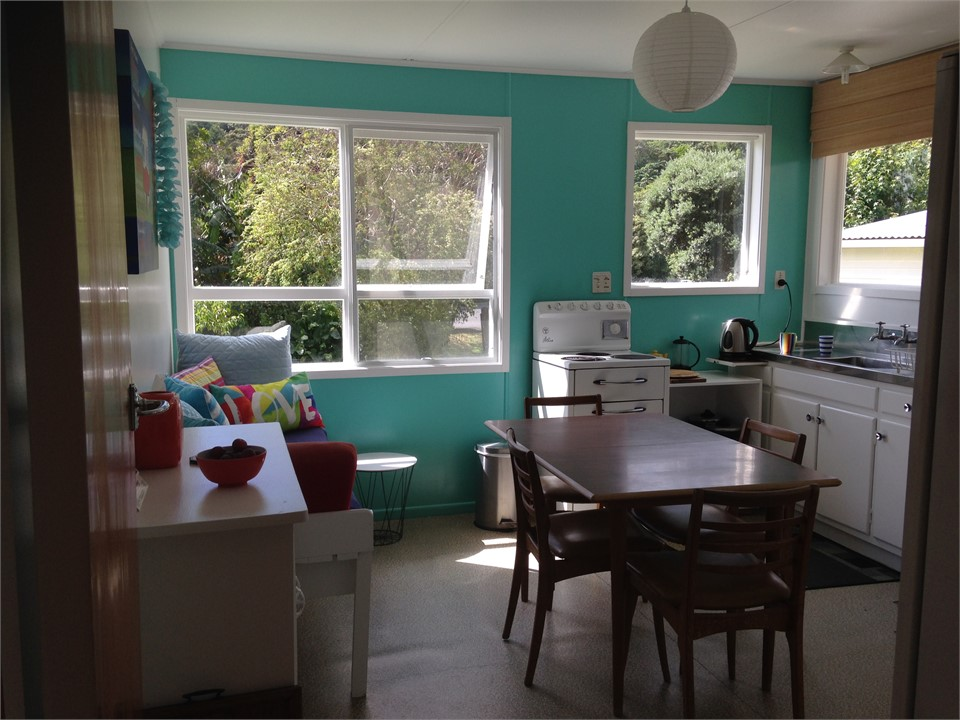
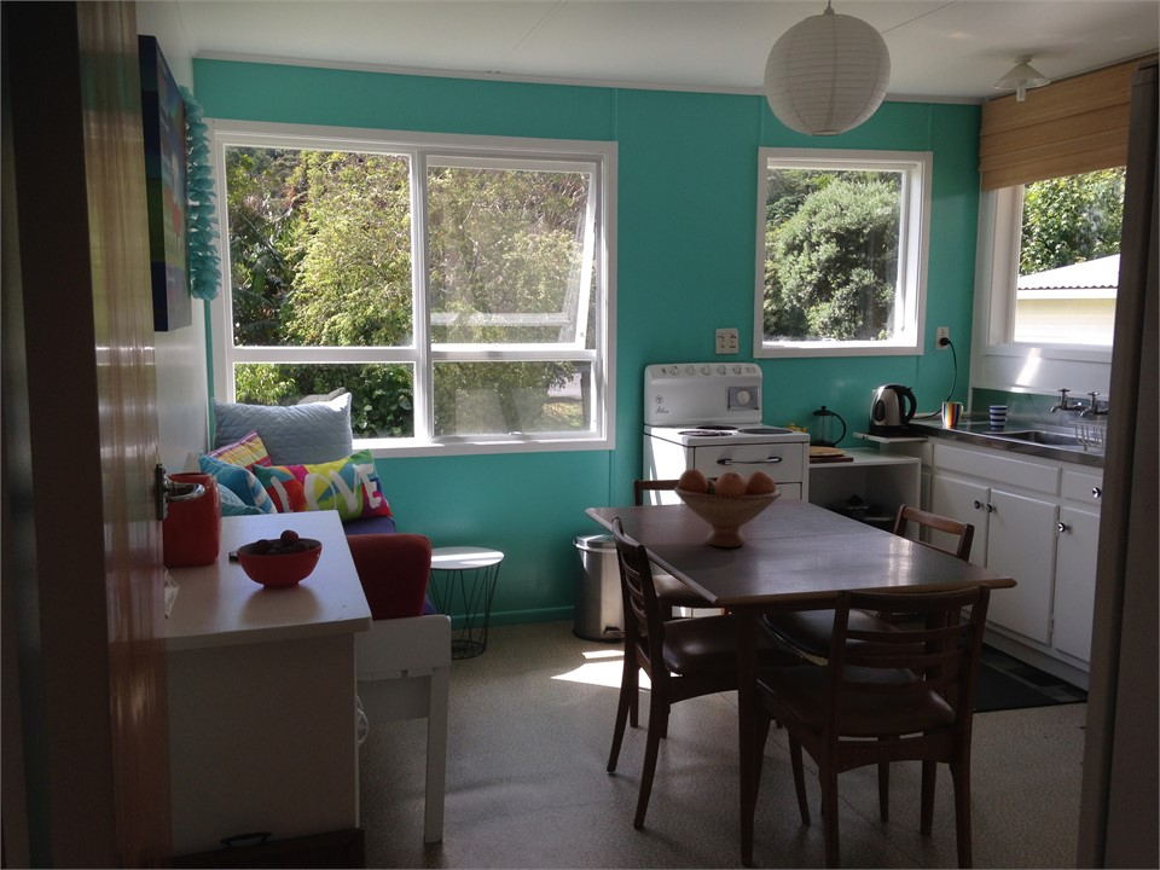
+ fruit bowl (726, 505)
